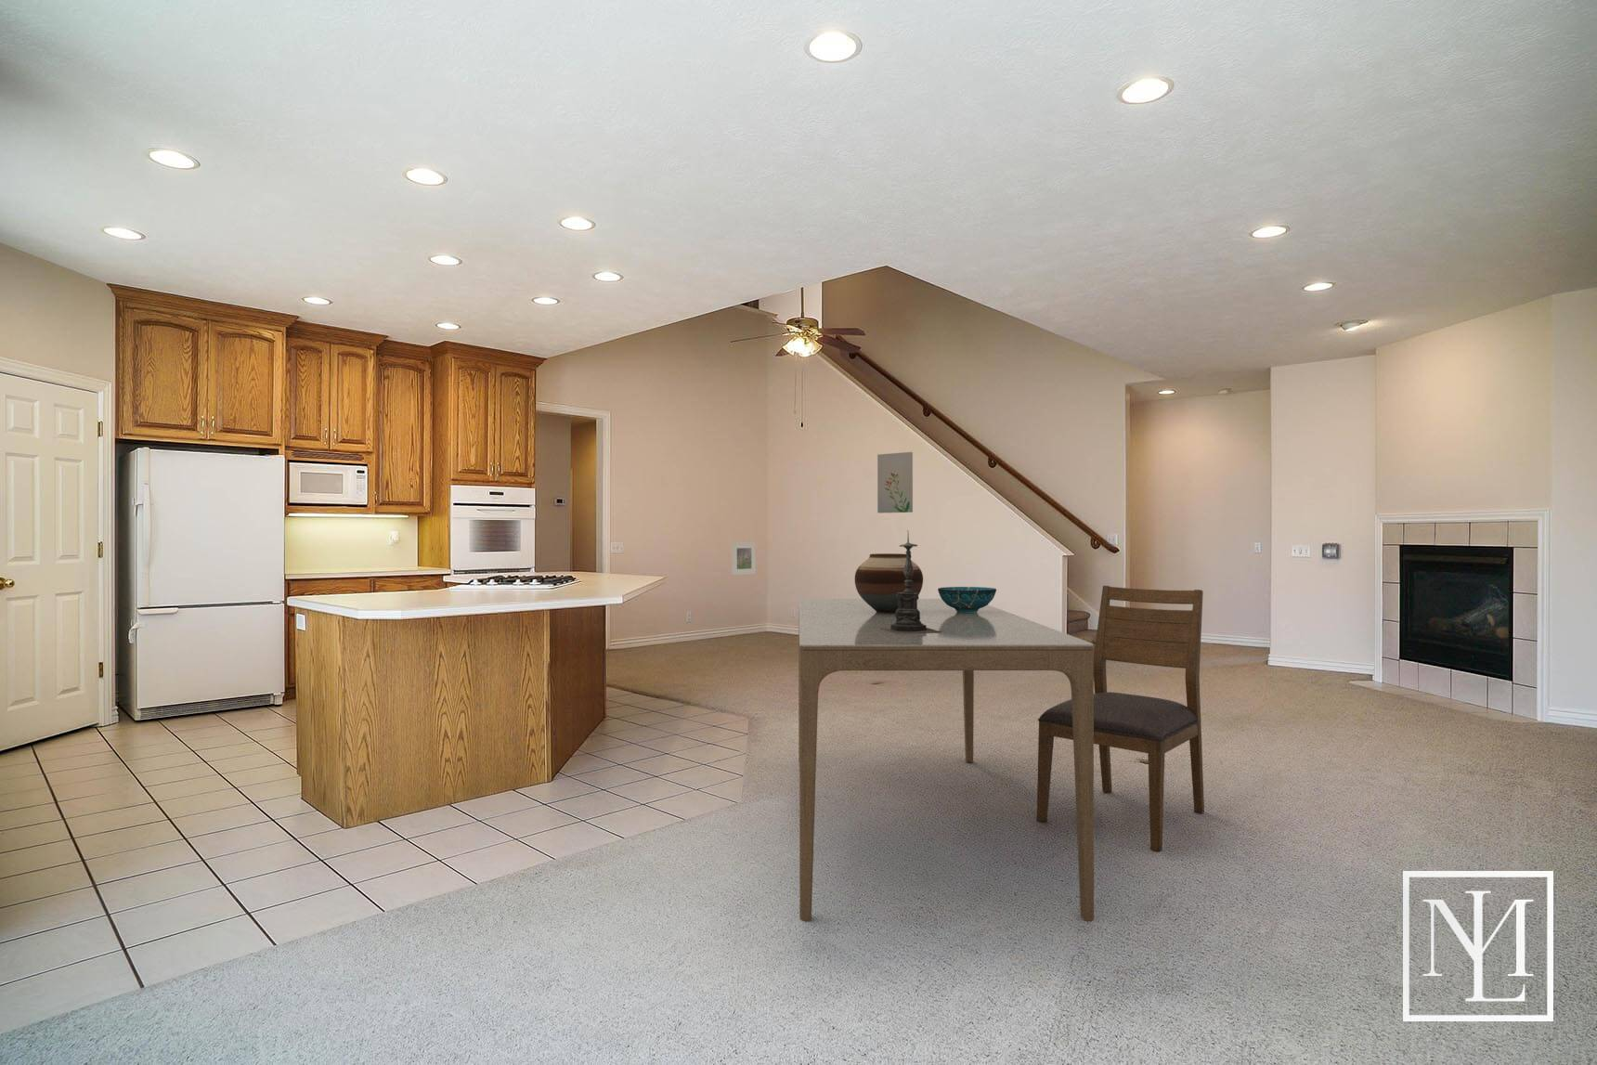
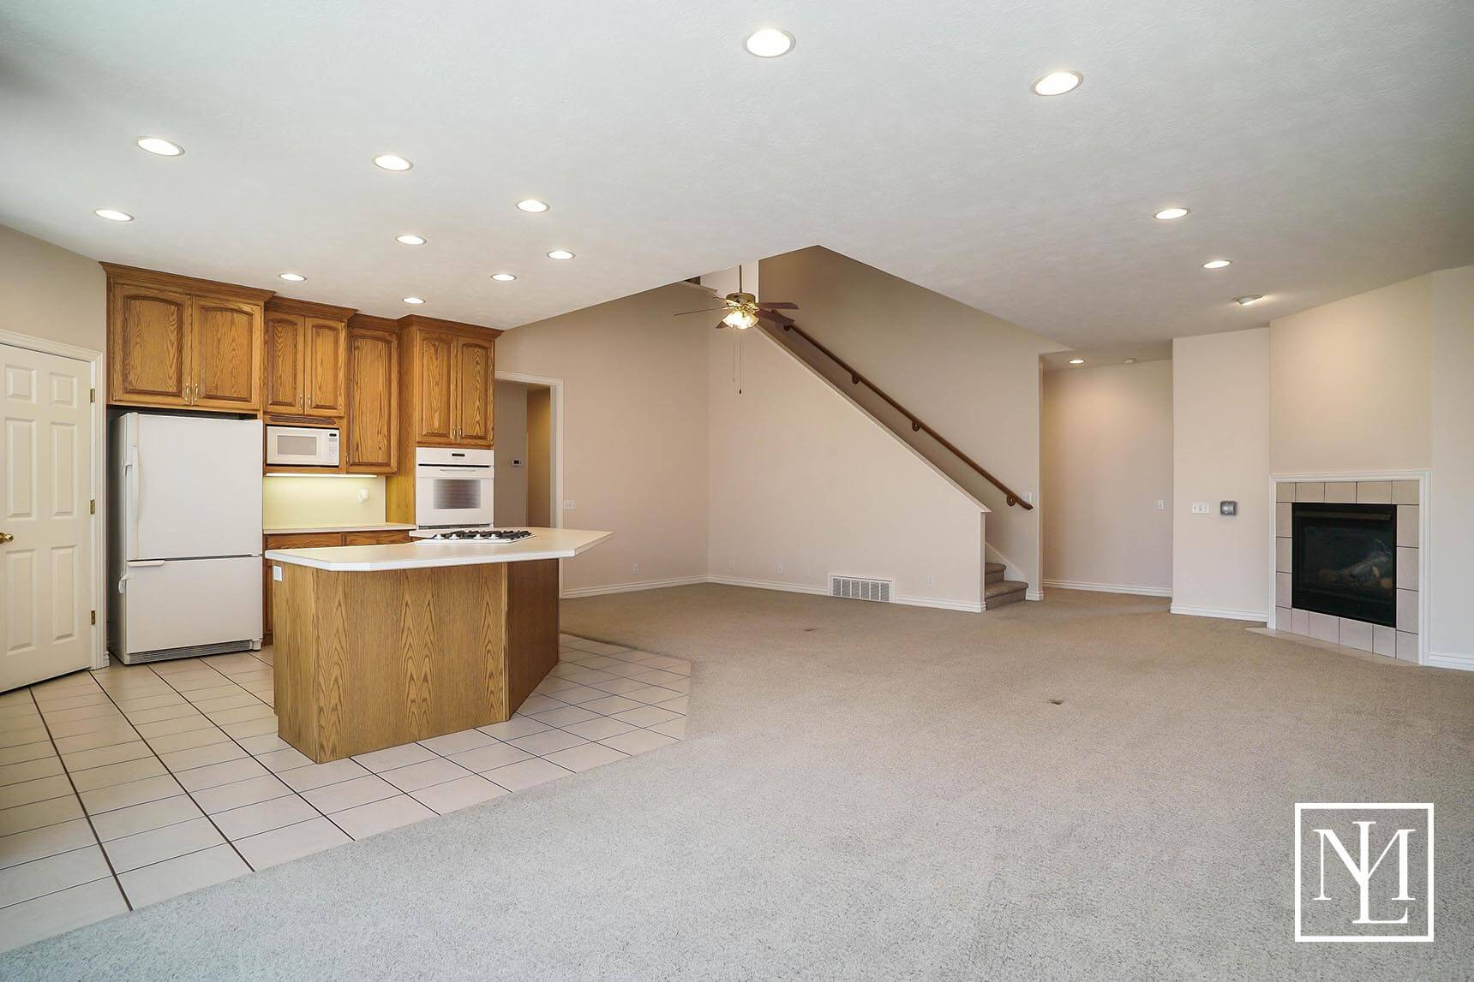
- candle holder (909, 579)
- vase (889, 582)
- decorative bowl (966, 599)
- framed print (744, 557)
- chair (1126, 702)
- wall art (894, 483)
- dining table (908, 669)
